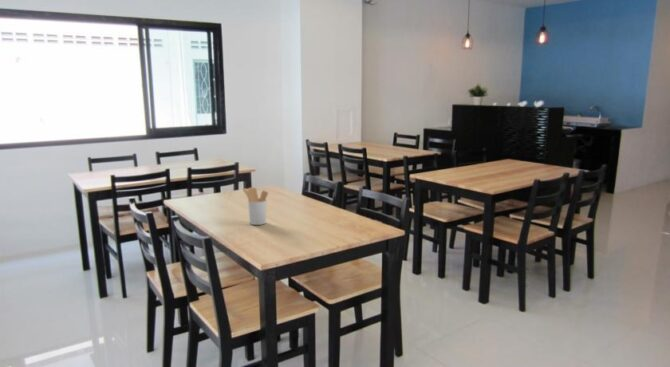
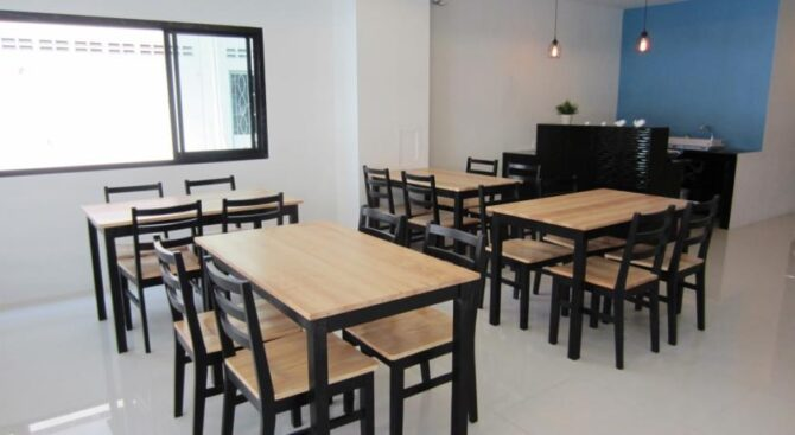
- utensil holder (254, 205)
